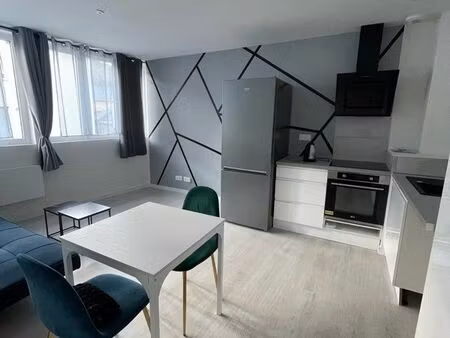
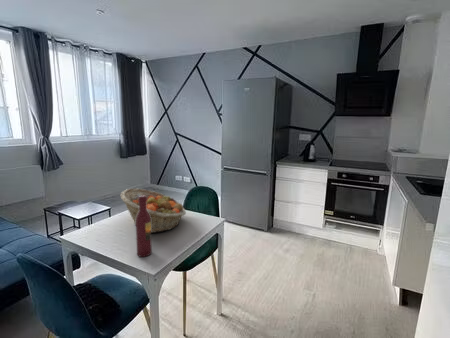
+ wine bottle (143, 225)
+ fruit basket (154, 207)
